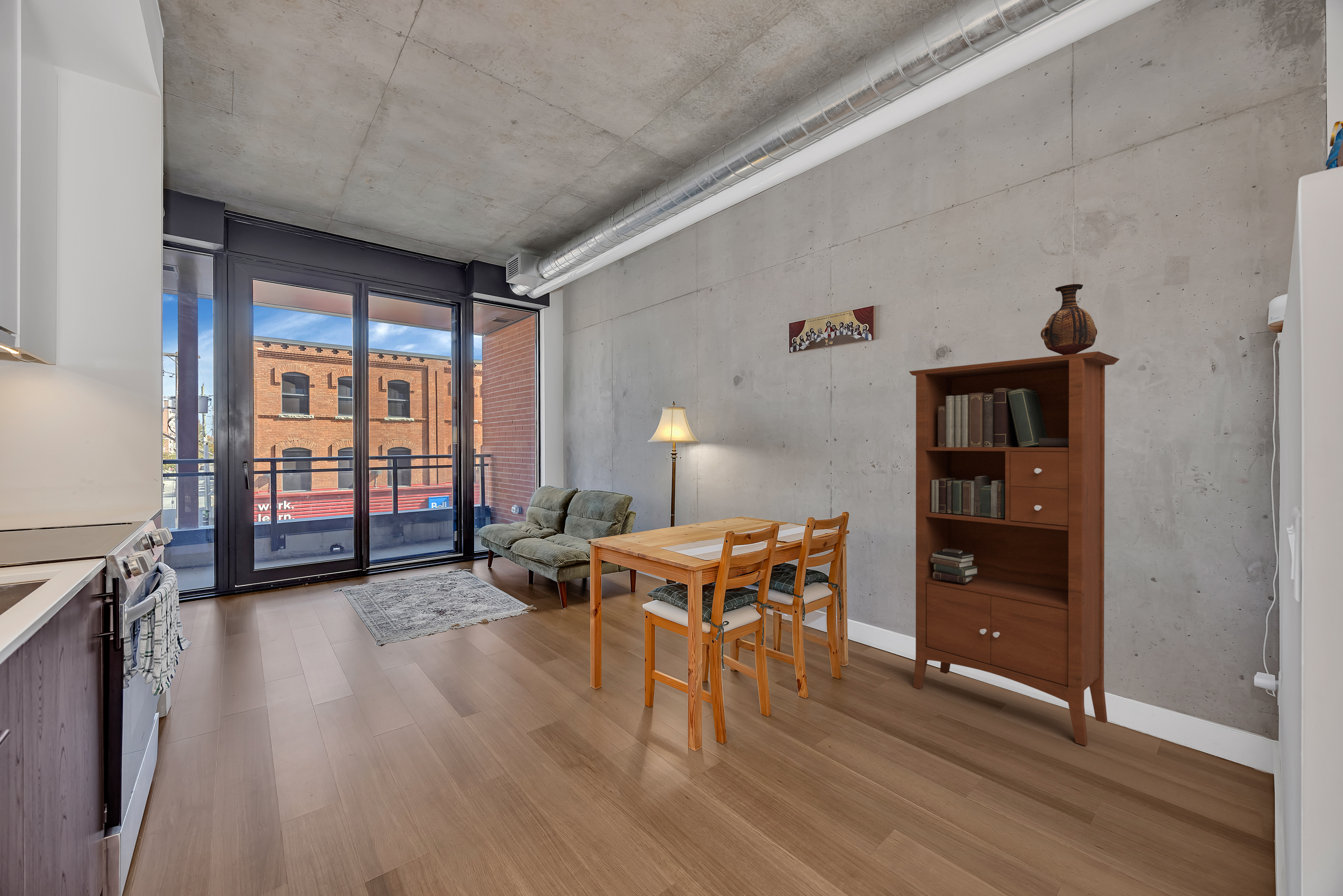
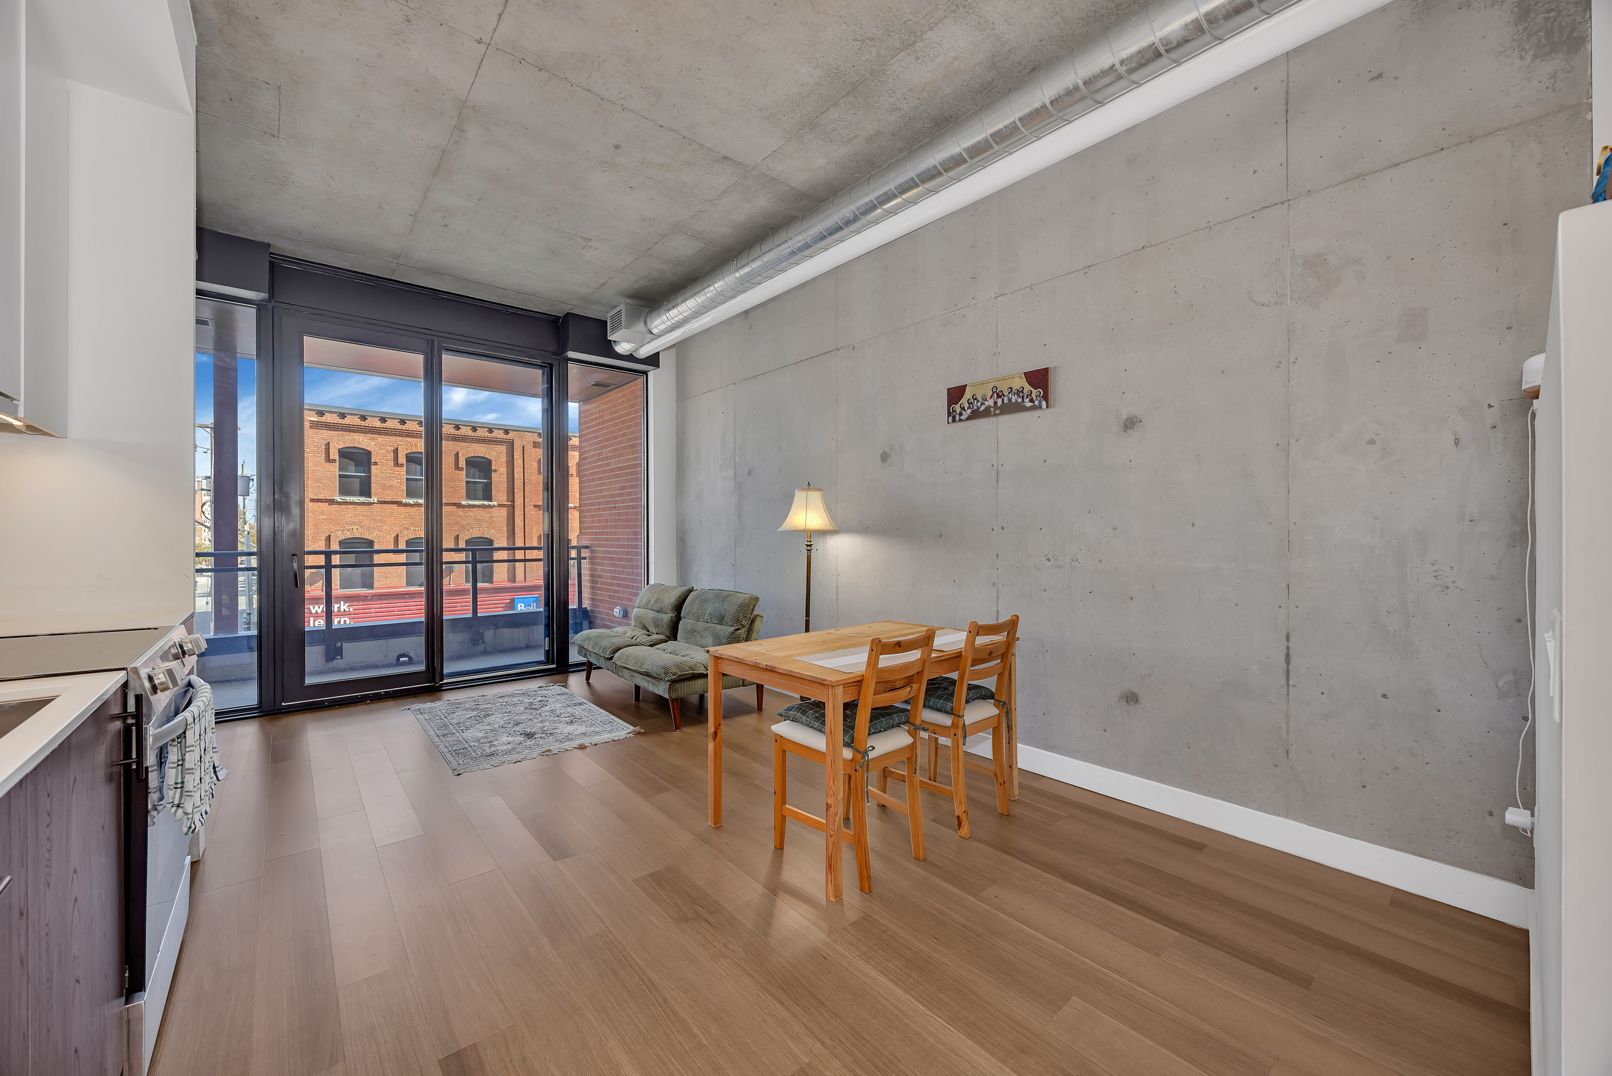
- vase (1069, 321)
- bookcase (1004, 535)
